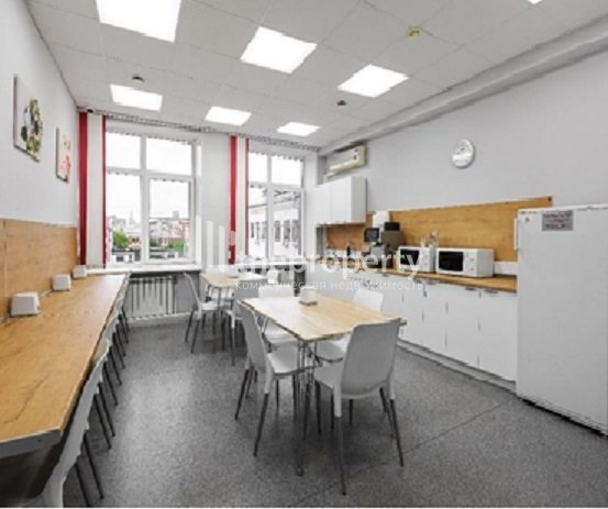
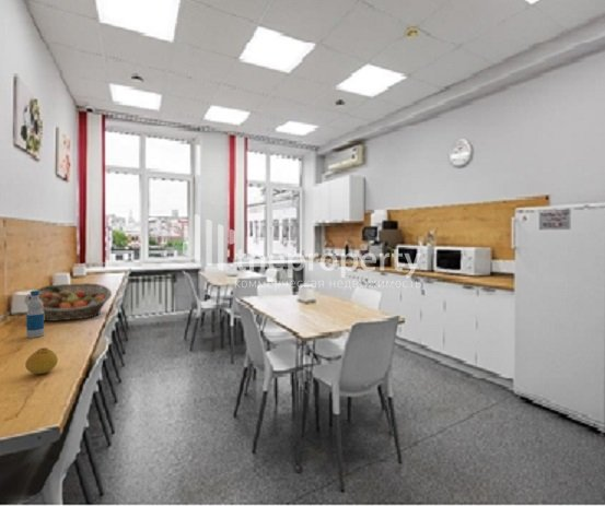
+ fruit basket (70, 301)
+ bottle (35, 313)
+ fruit (42, 360)
